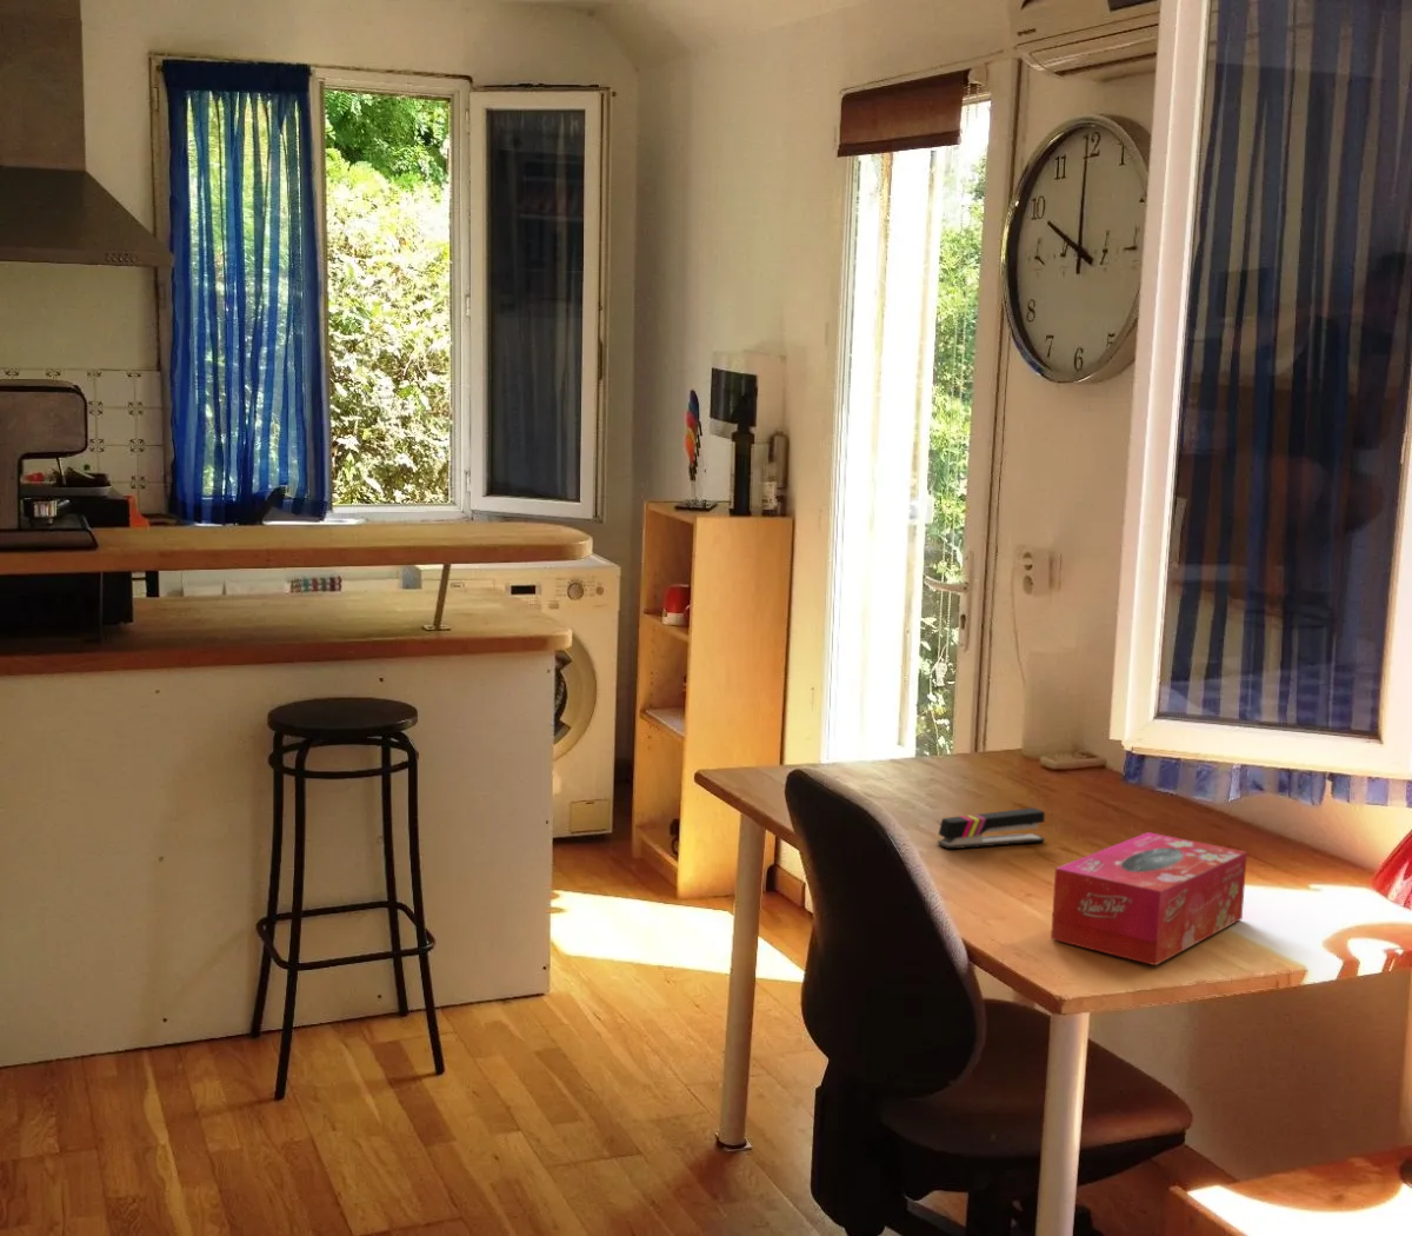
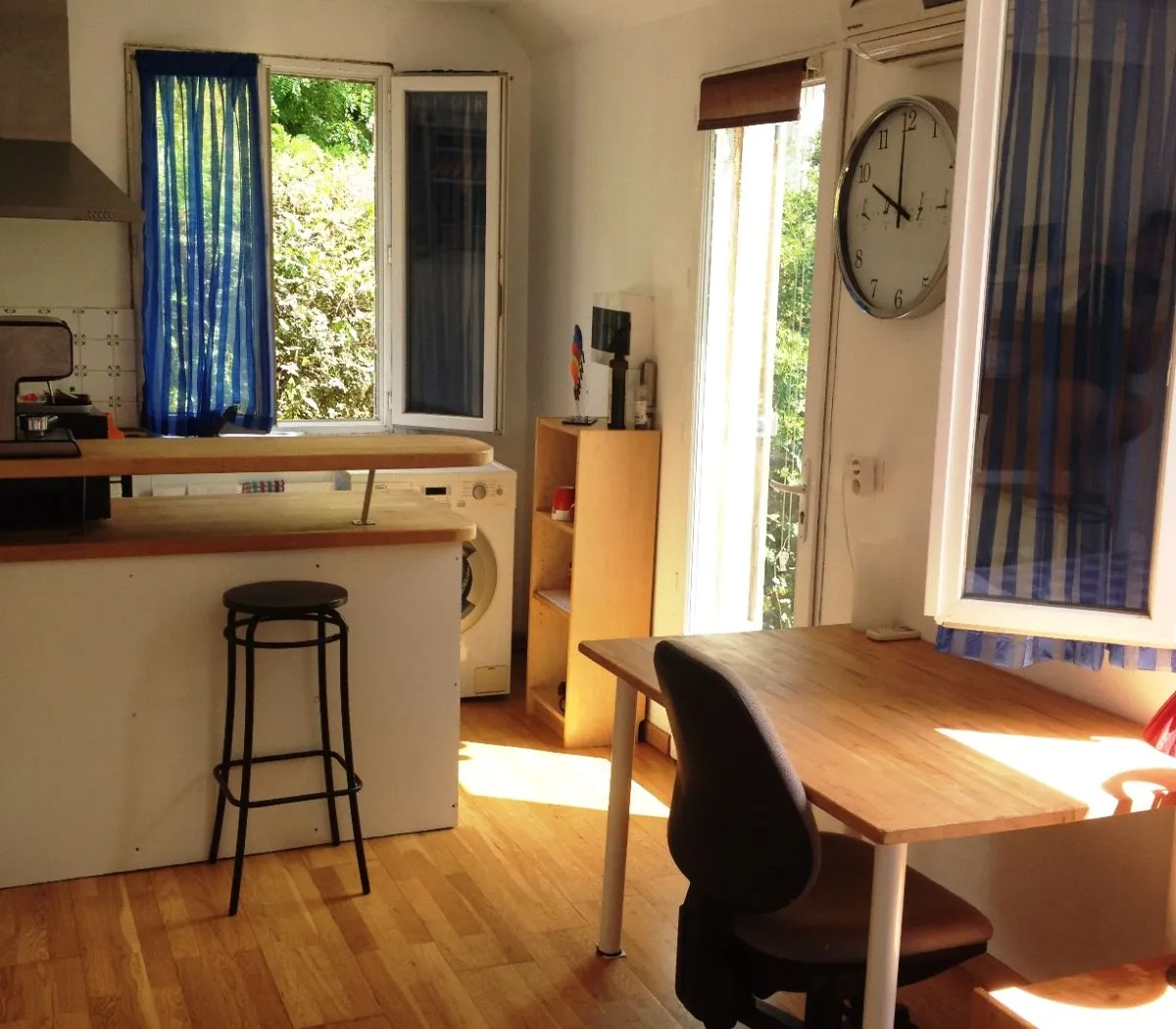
- tissue box (1150, 894)
- stapler (992, 828)
